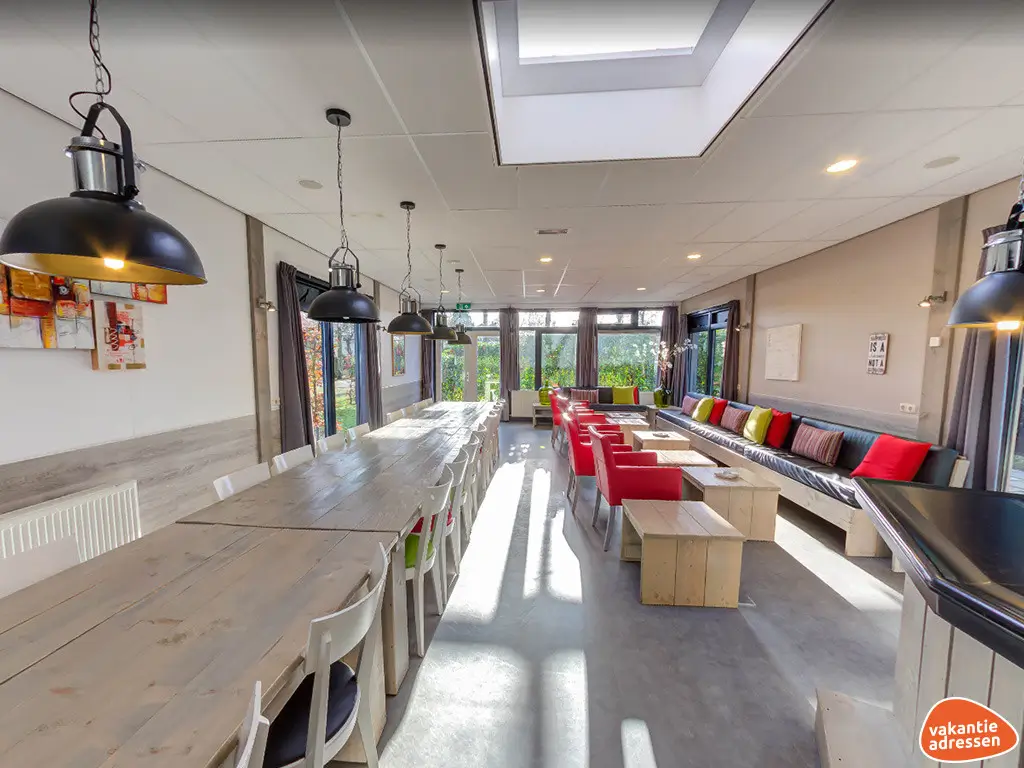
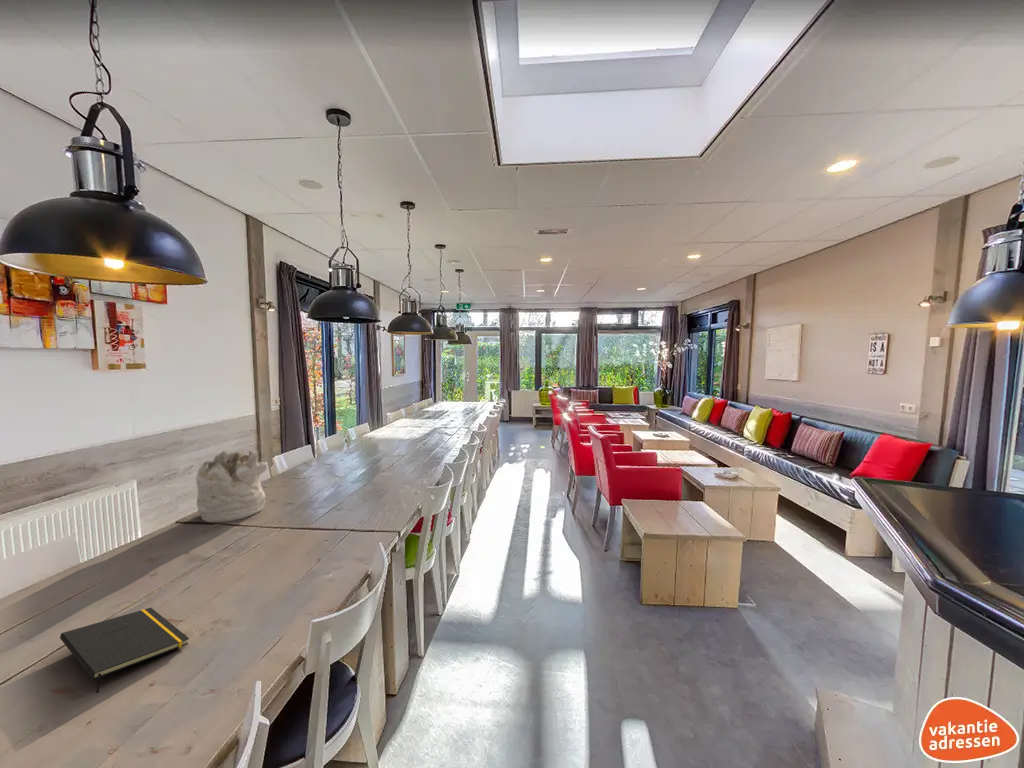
+ notepad (125, 638)
+ mineral sample (233, 480)
